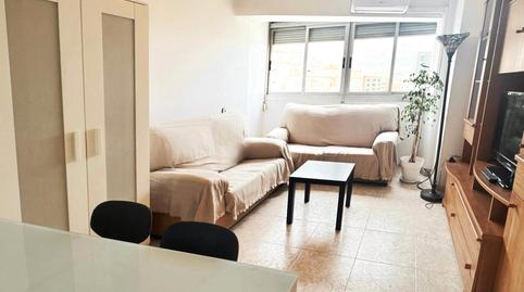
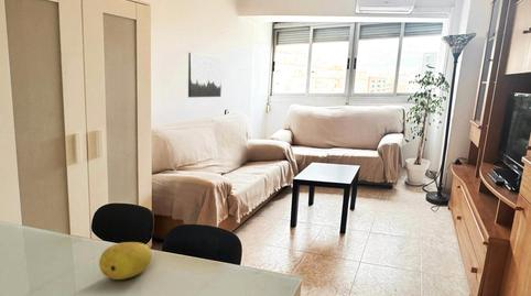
+ wall art (206, 76)
+ fruit (128, 256)
